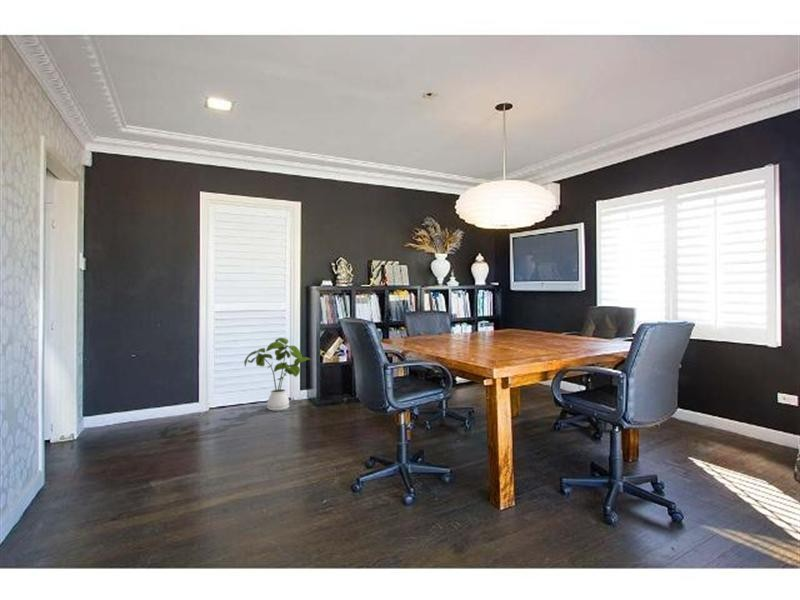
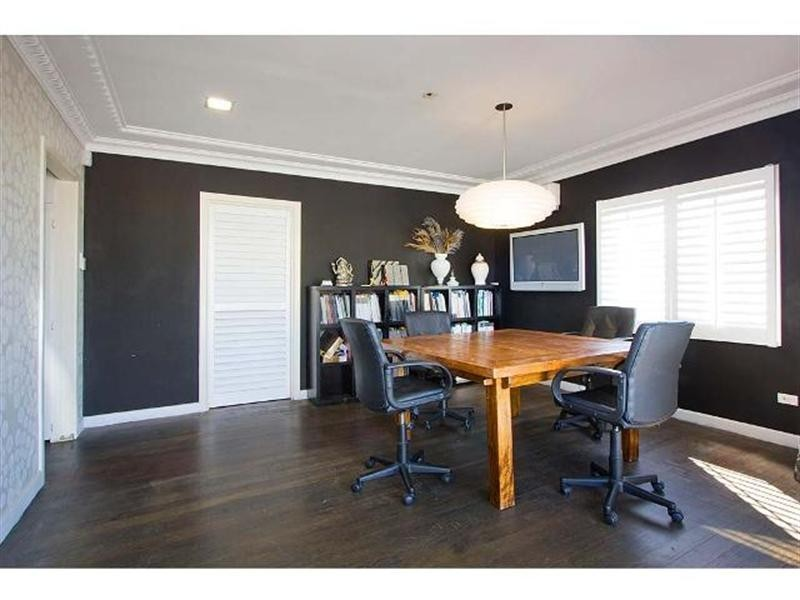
- house plant (284, 374)
